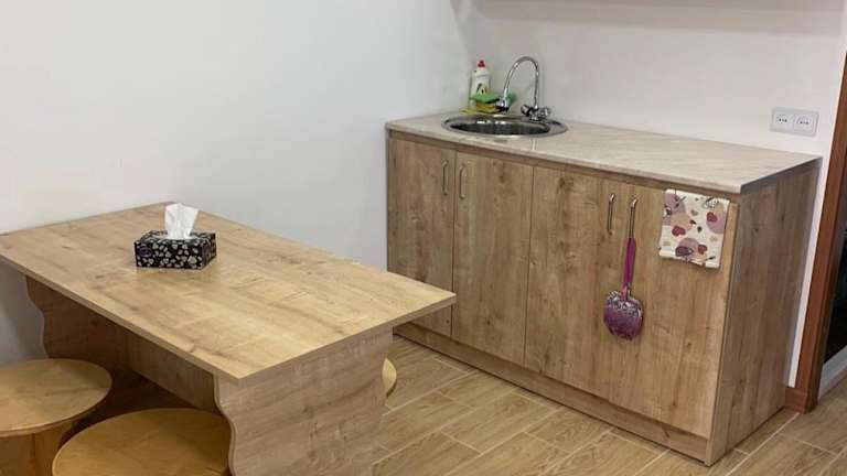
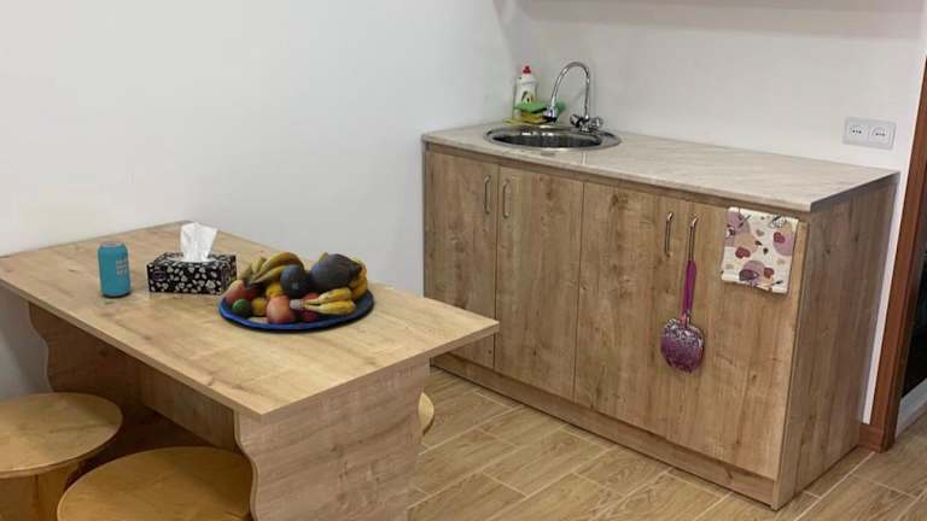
+ beverage can (113, 268)
+ fruit bowl (295, 277)
